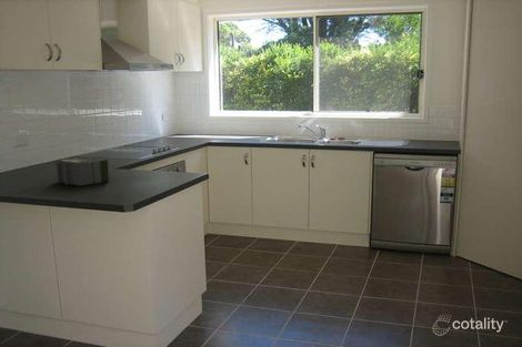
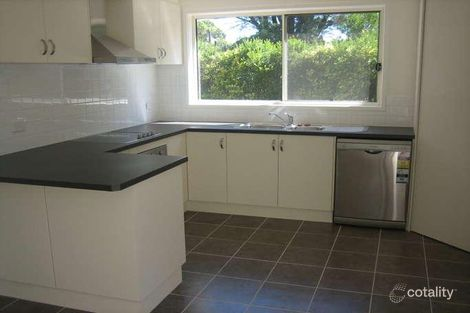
- toaster (81, 170)
